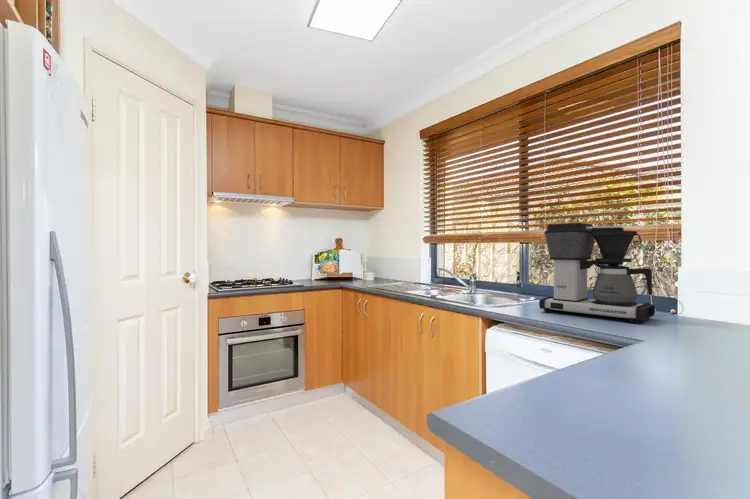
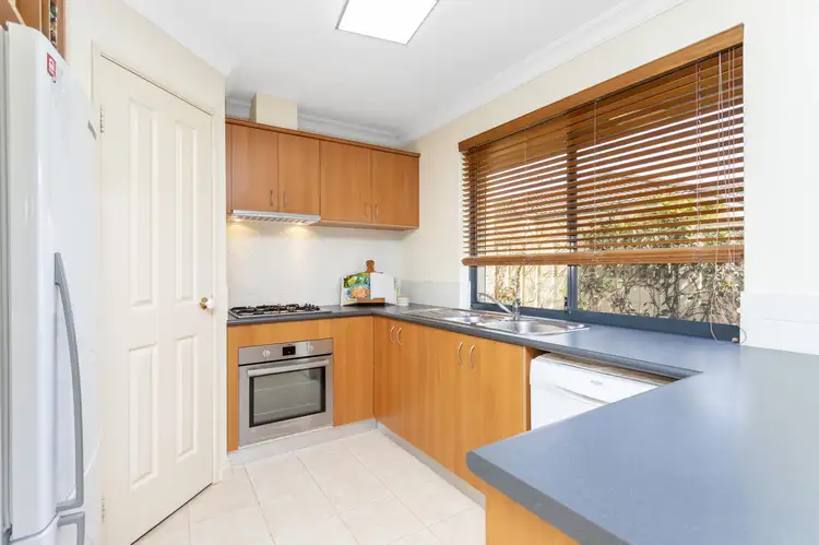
- coffee maker (597, 266)
